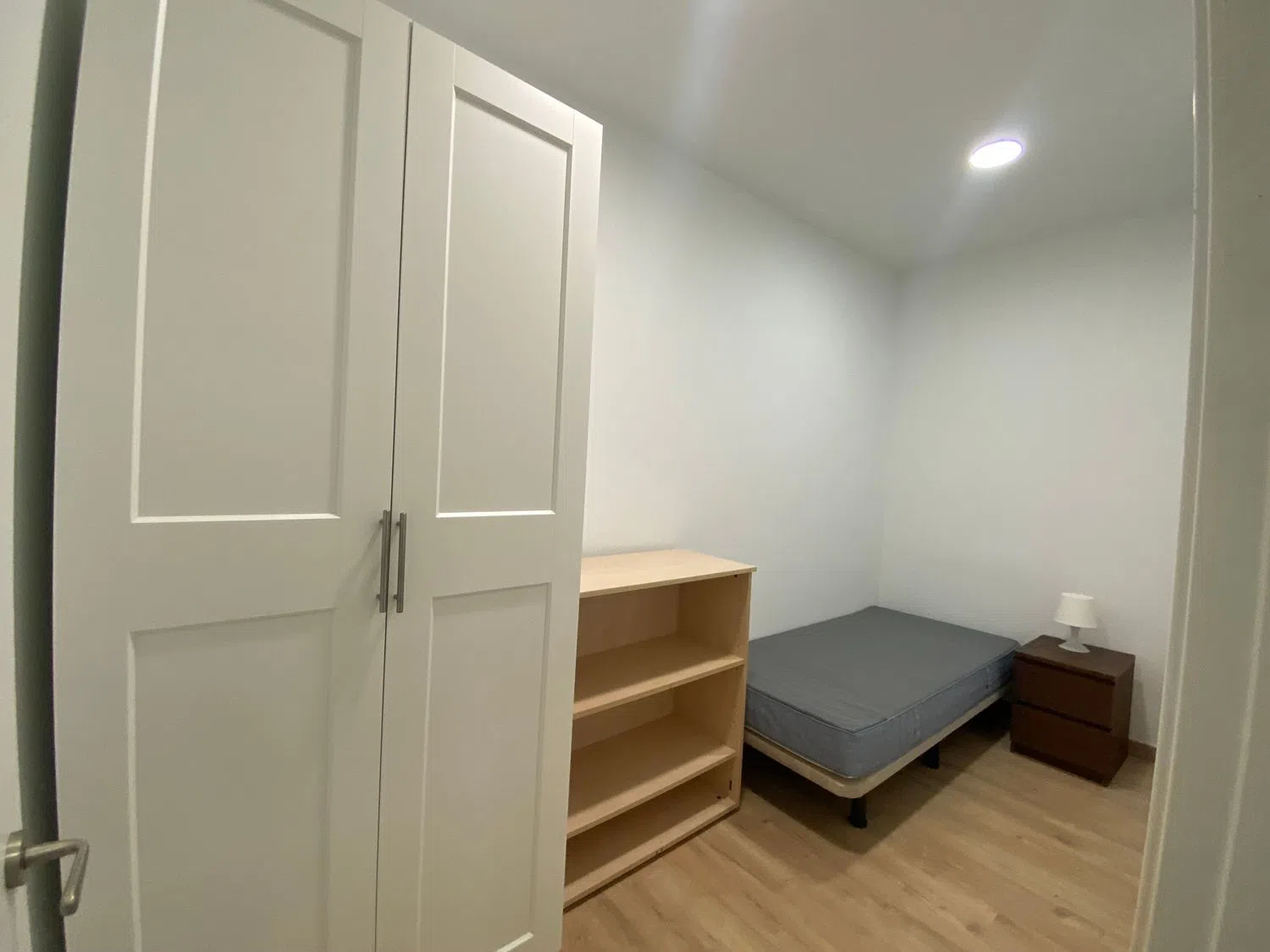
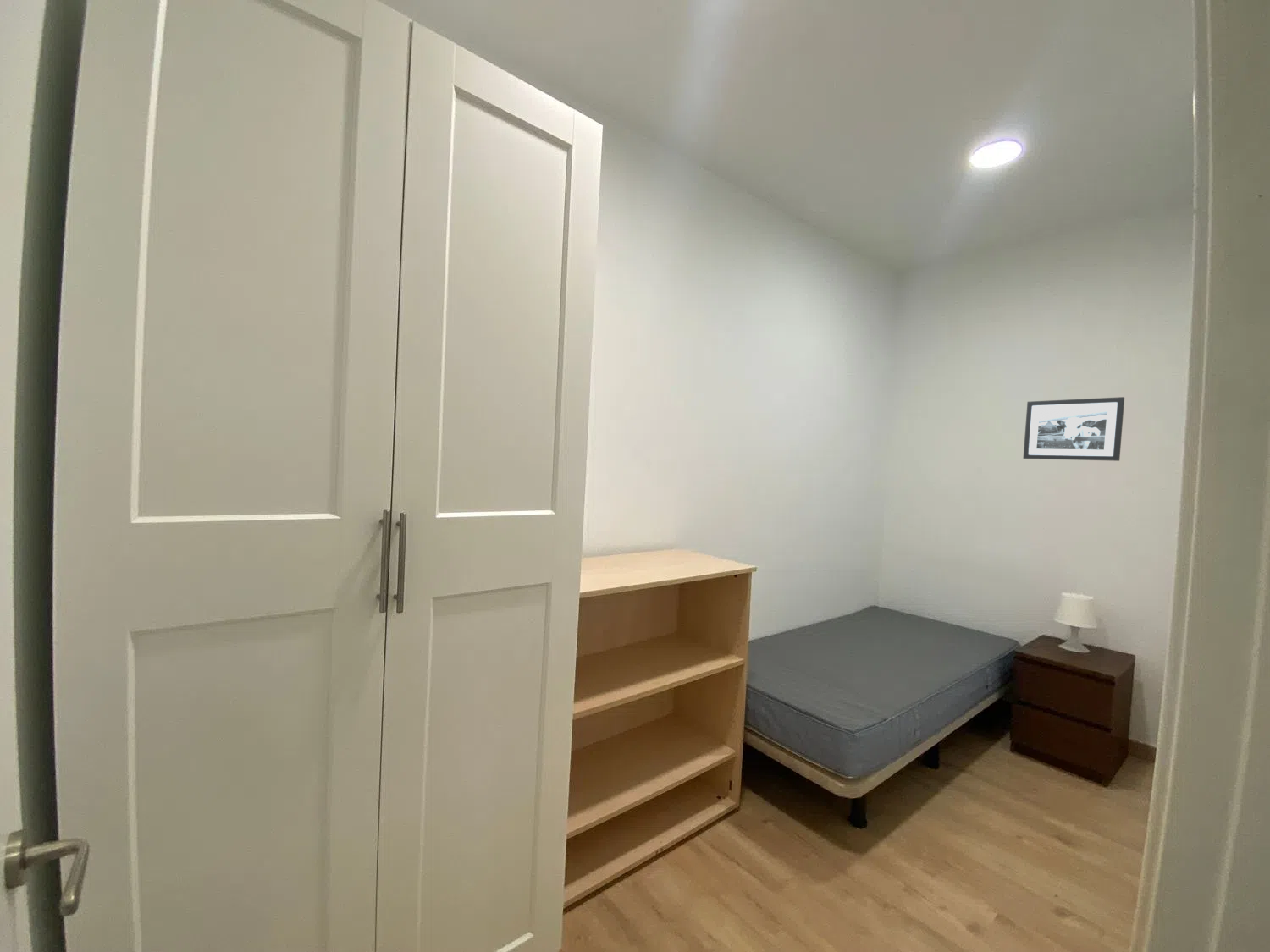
+ picture frame (1071, 429)
